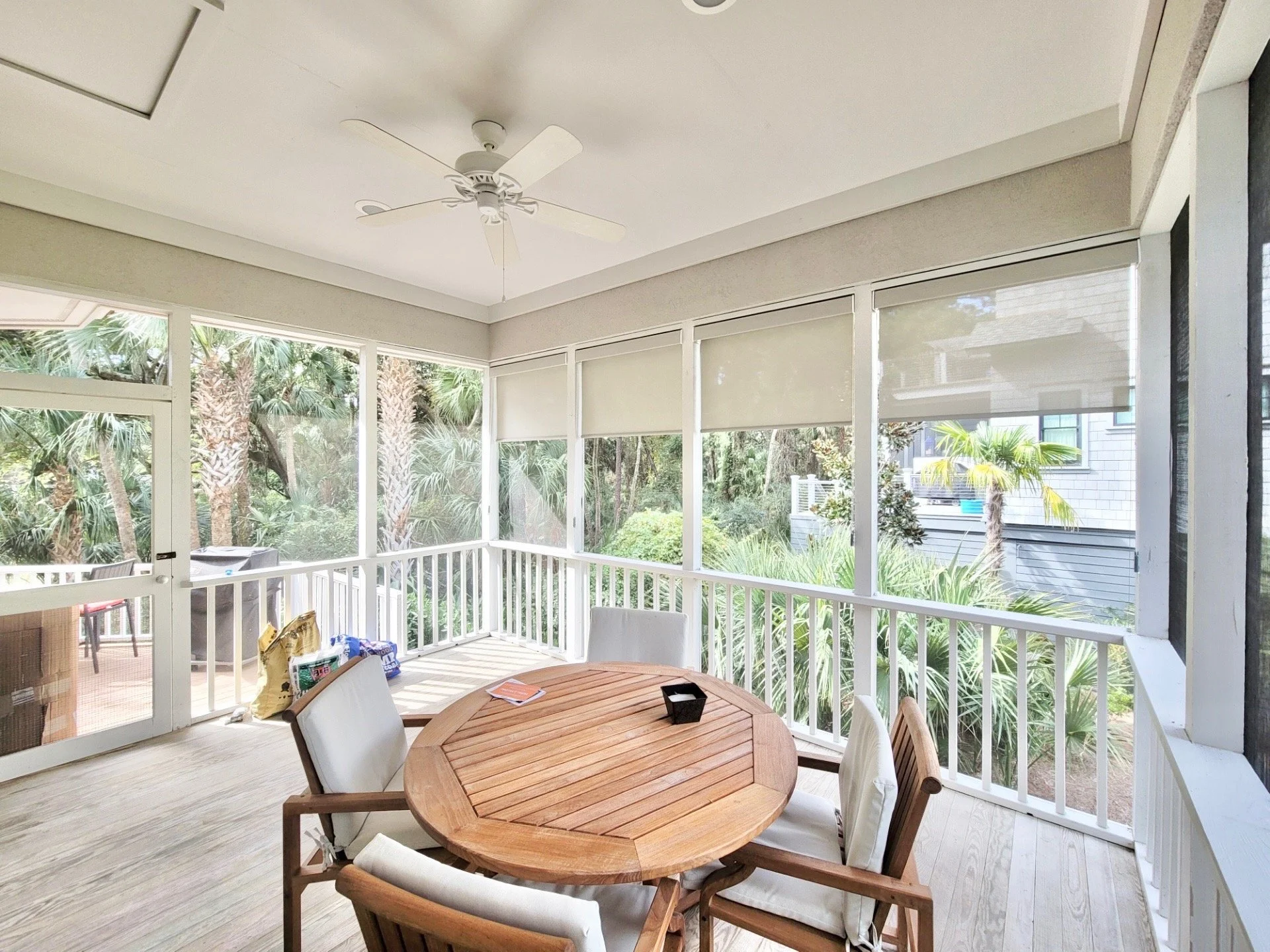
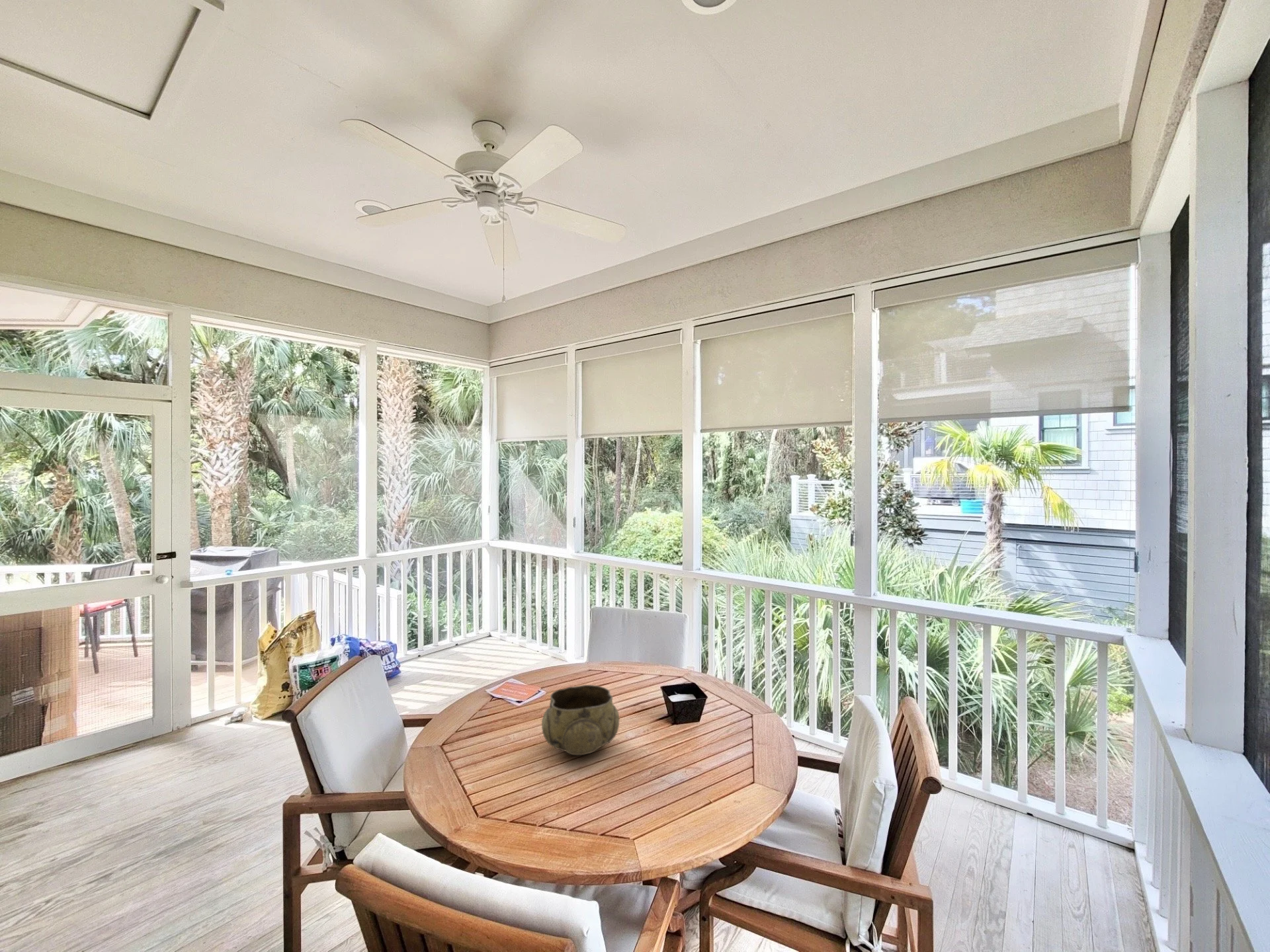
+ decorative bowl (581, 721)
